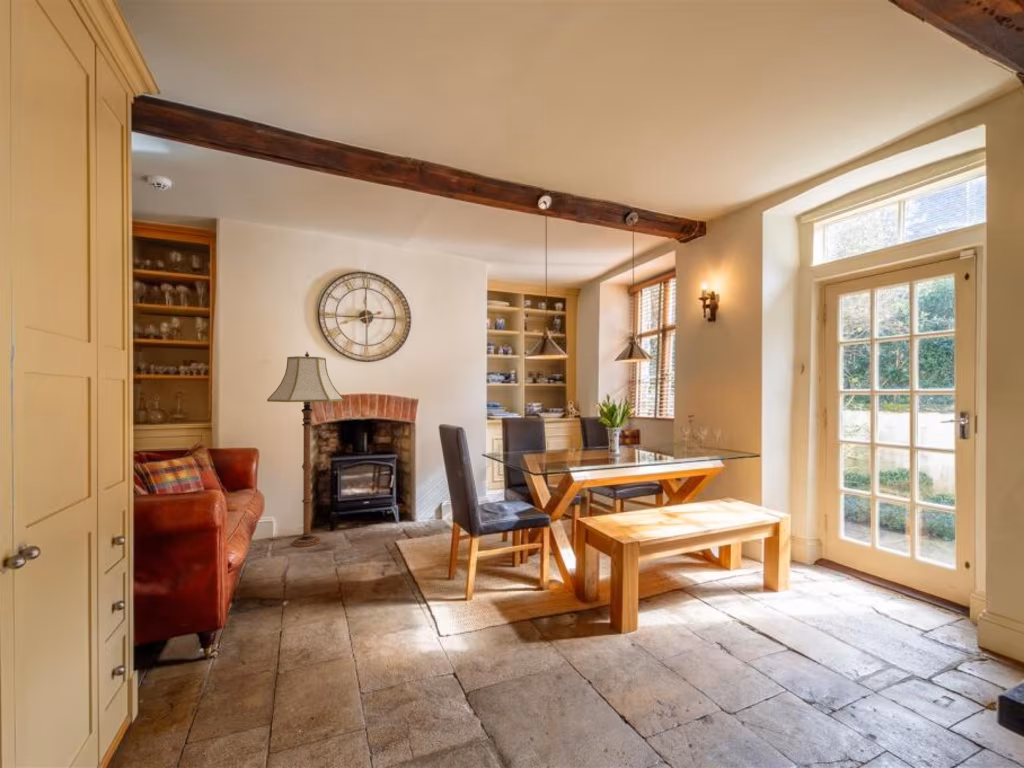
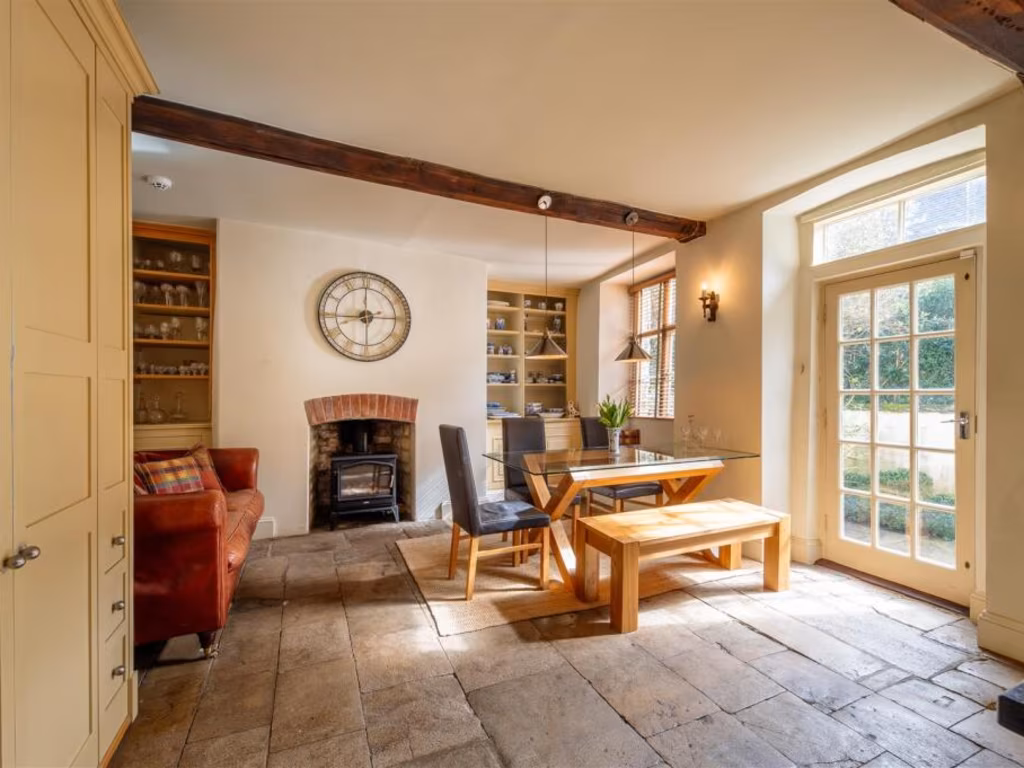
- floor lamp (306, 446)
